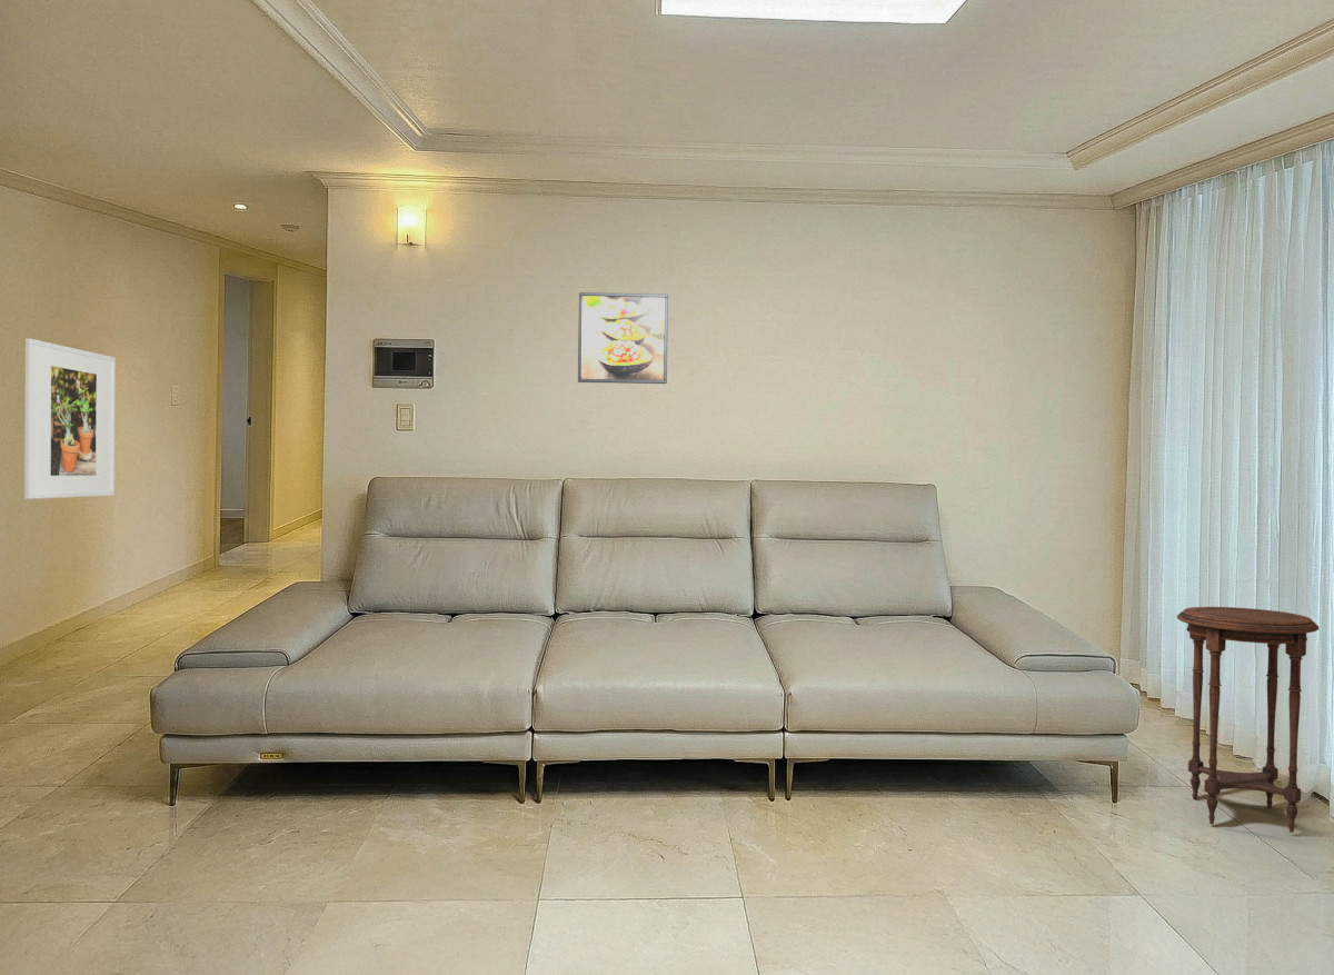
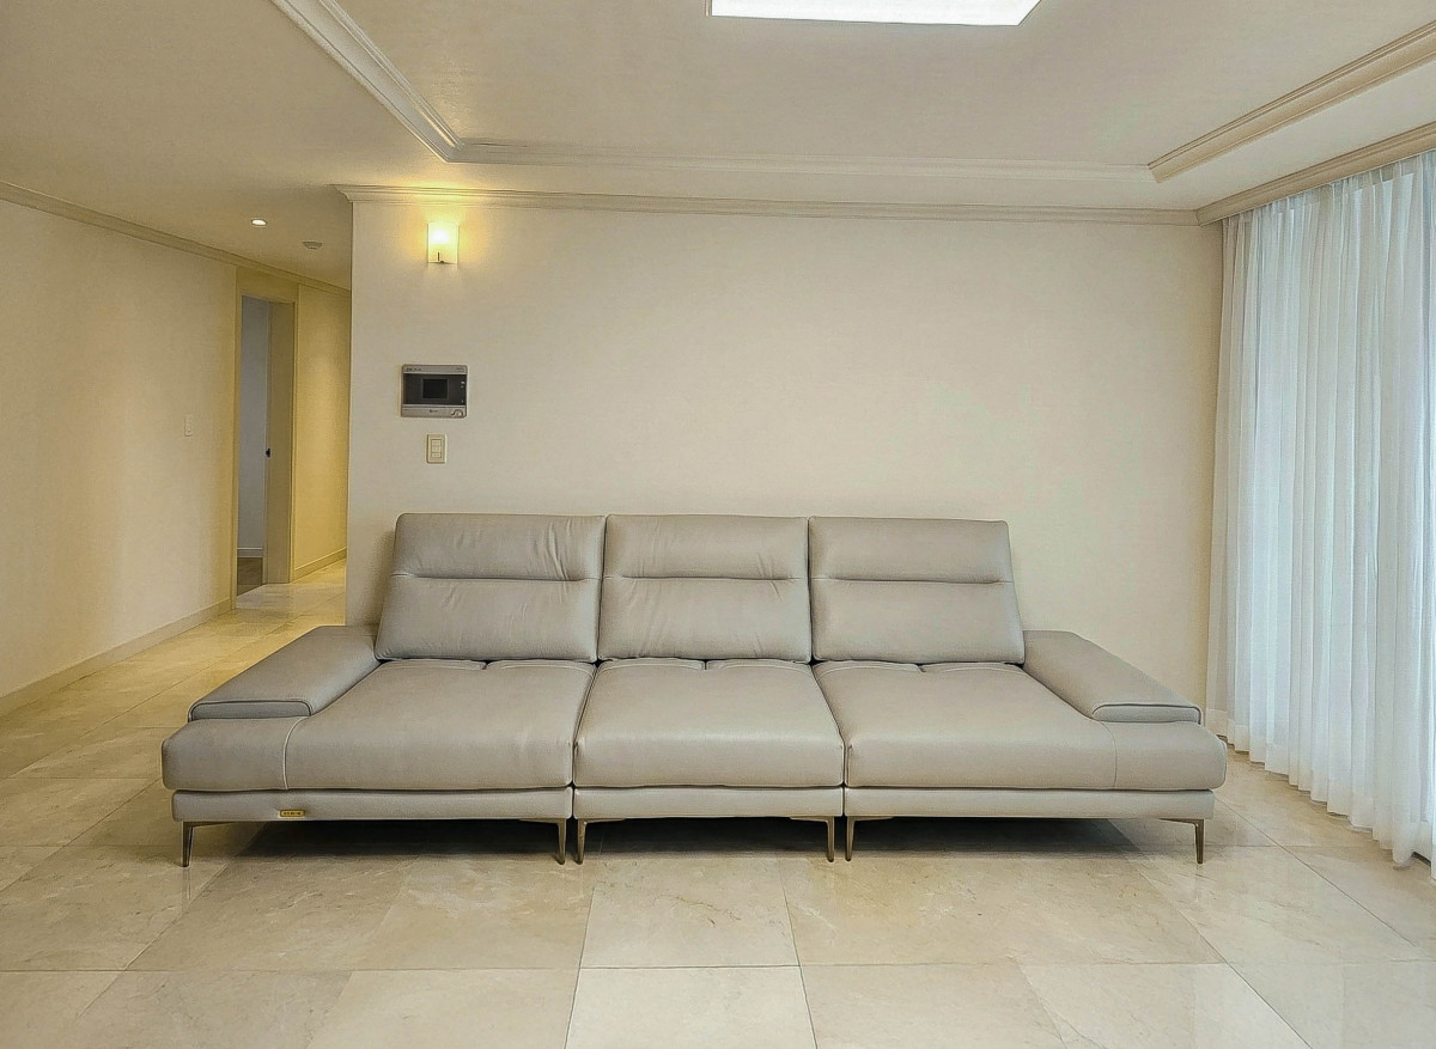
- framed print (623, 338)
- side table (1267, 715)
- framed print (72, 422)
